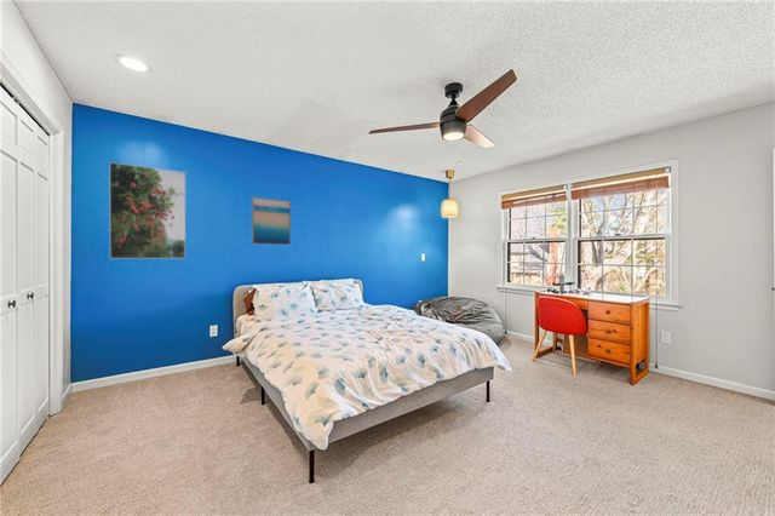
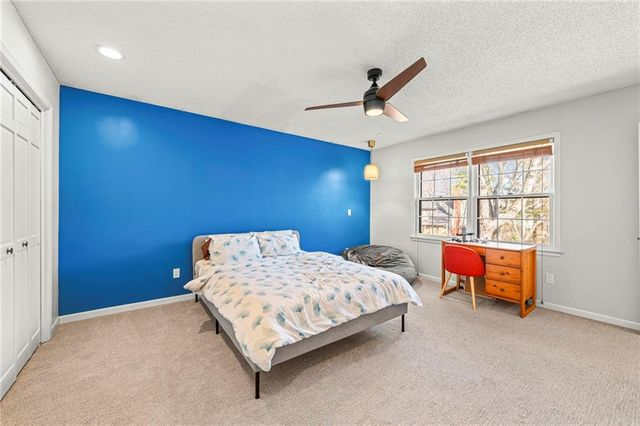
- wall art (271, 222)
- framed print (149, 213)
